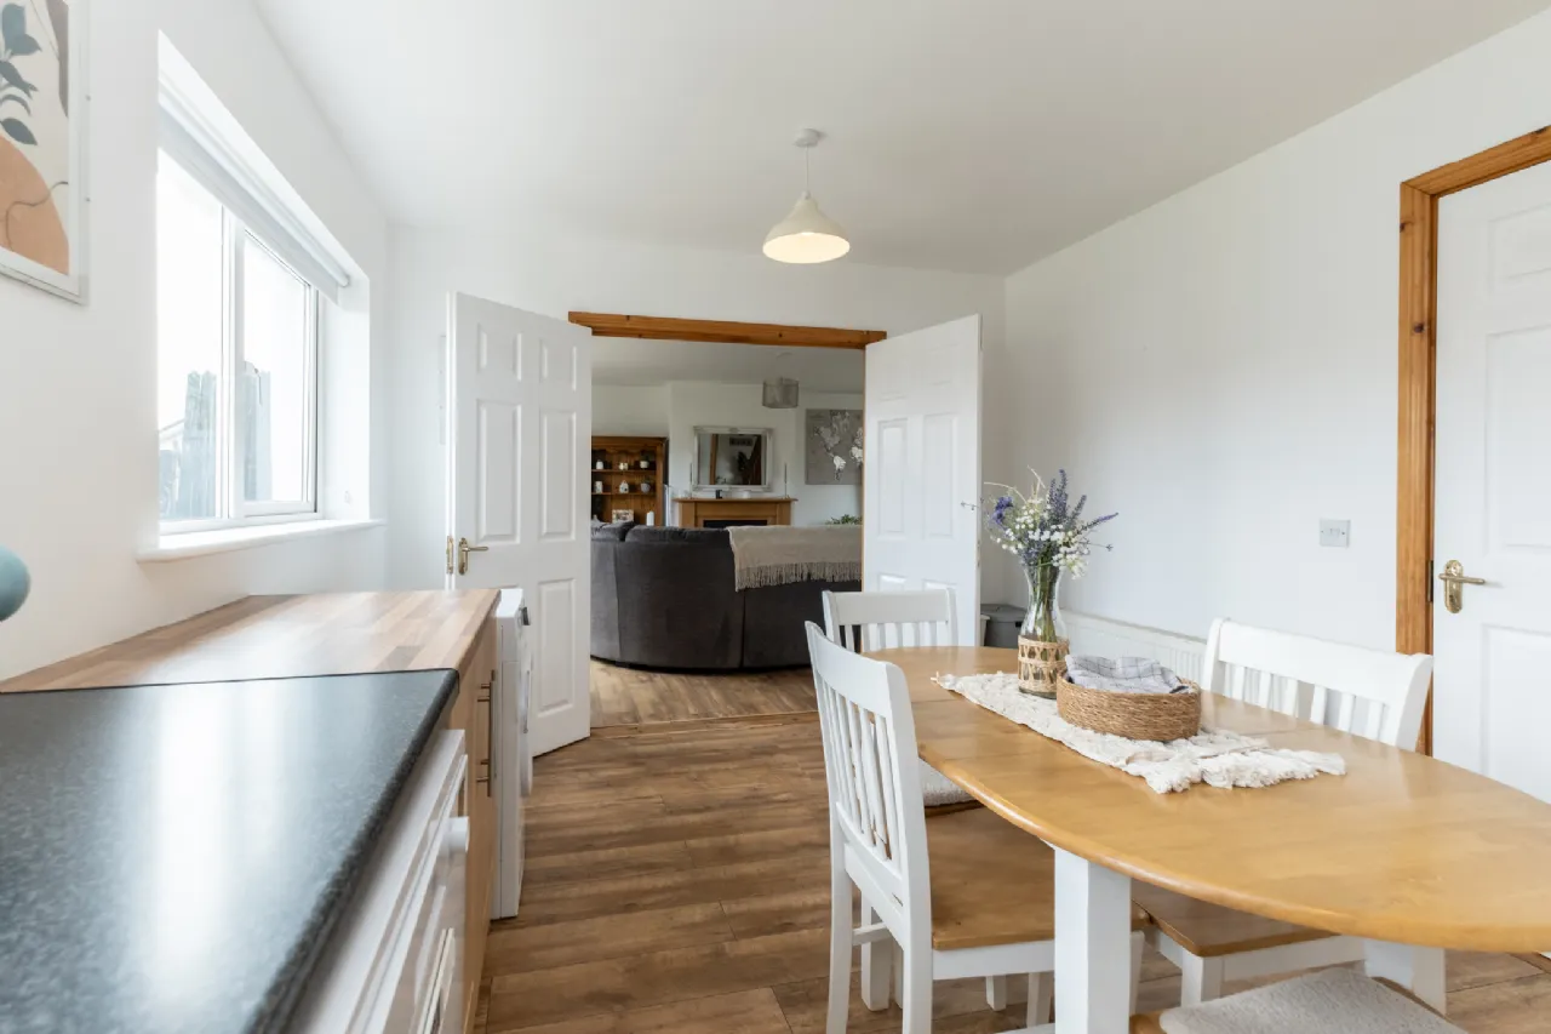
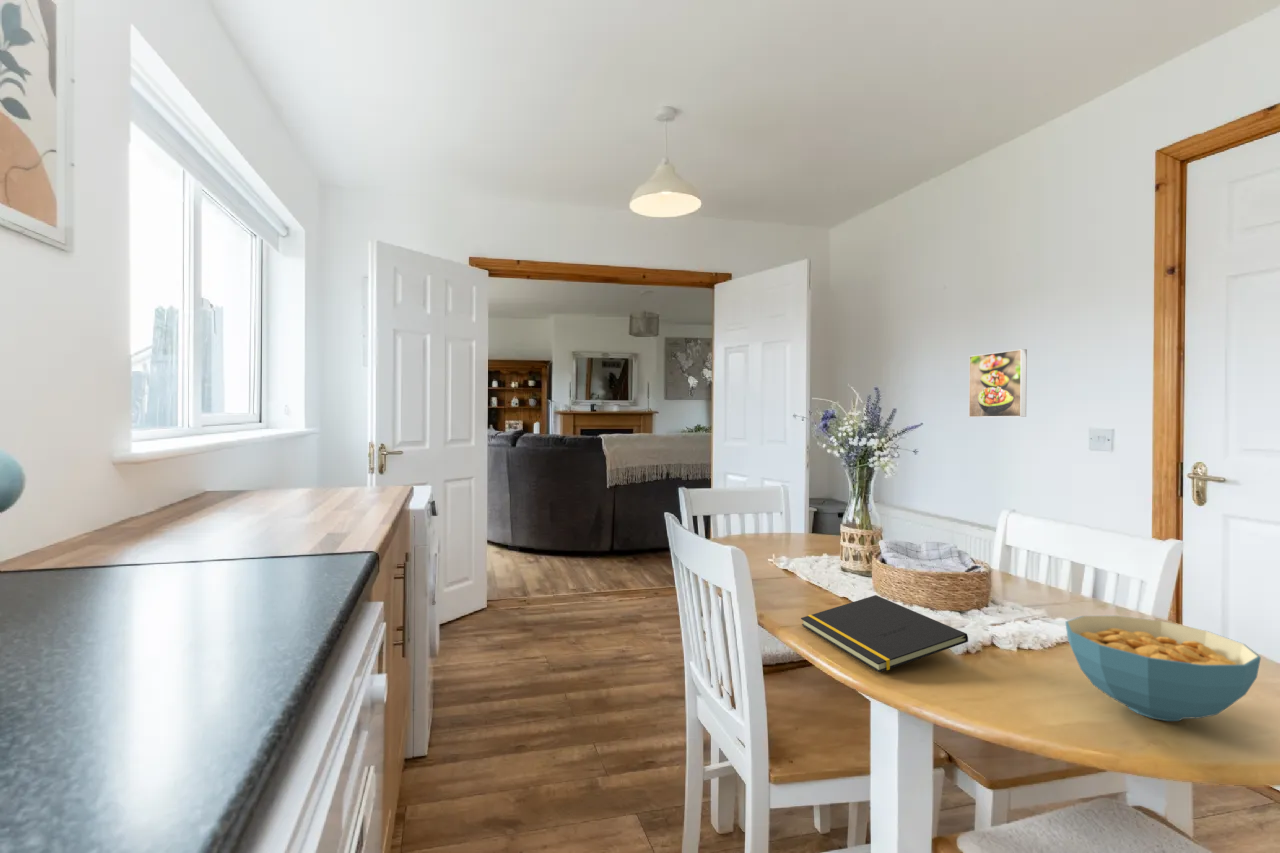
+ notepad (877, 628)
+ cereal bowl (1154, 674)
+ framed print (996, 384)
